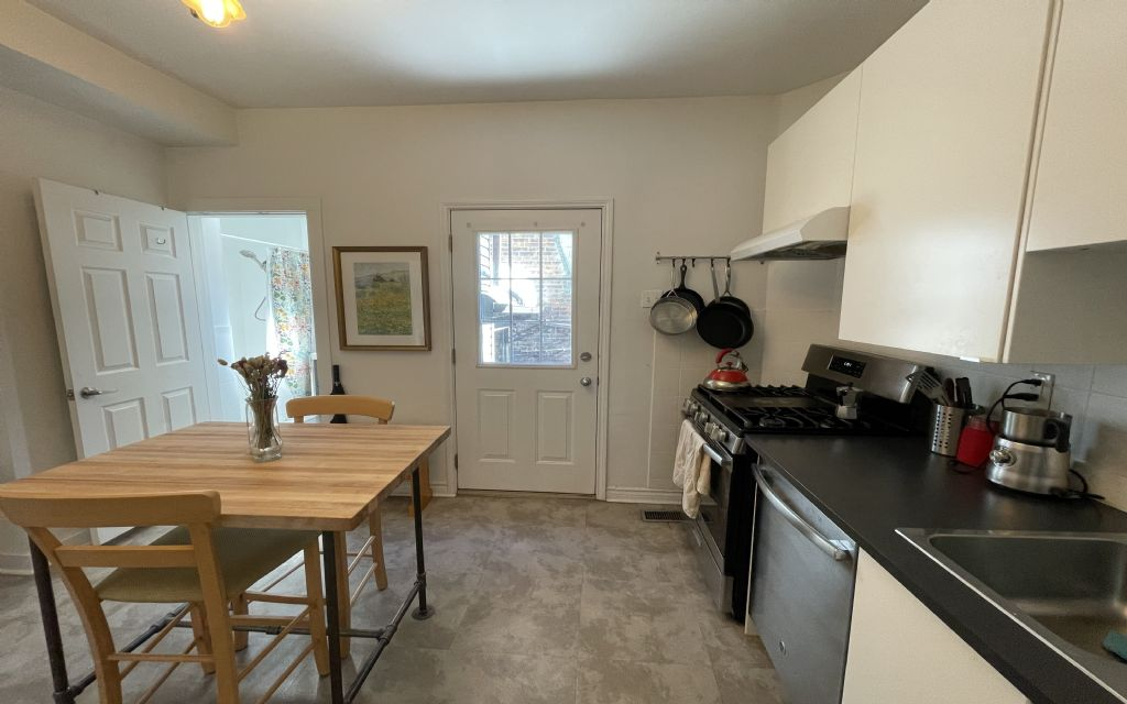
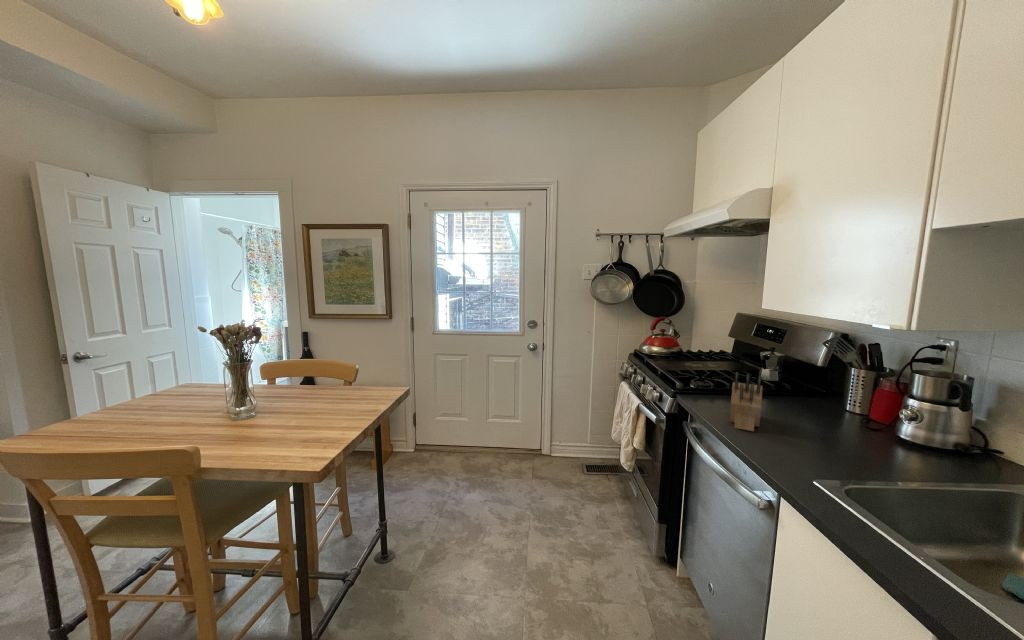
+ knife block (746, 396)
